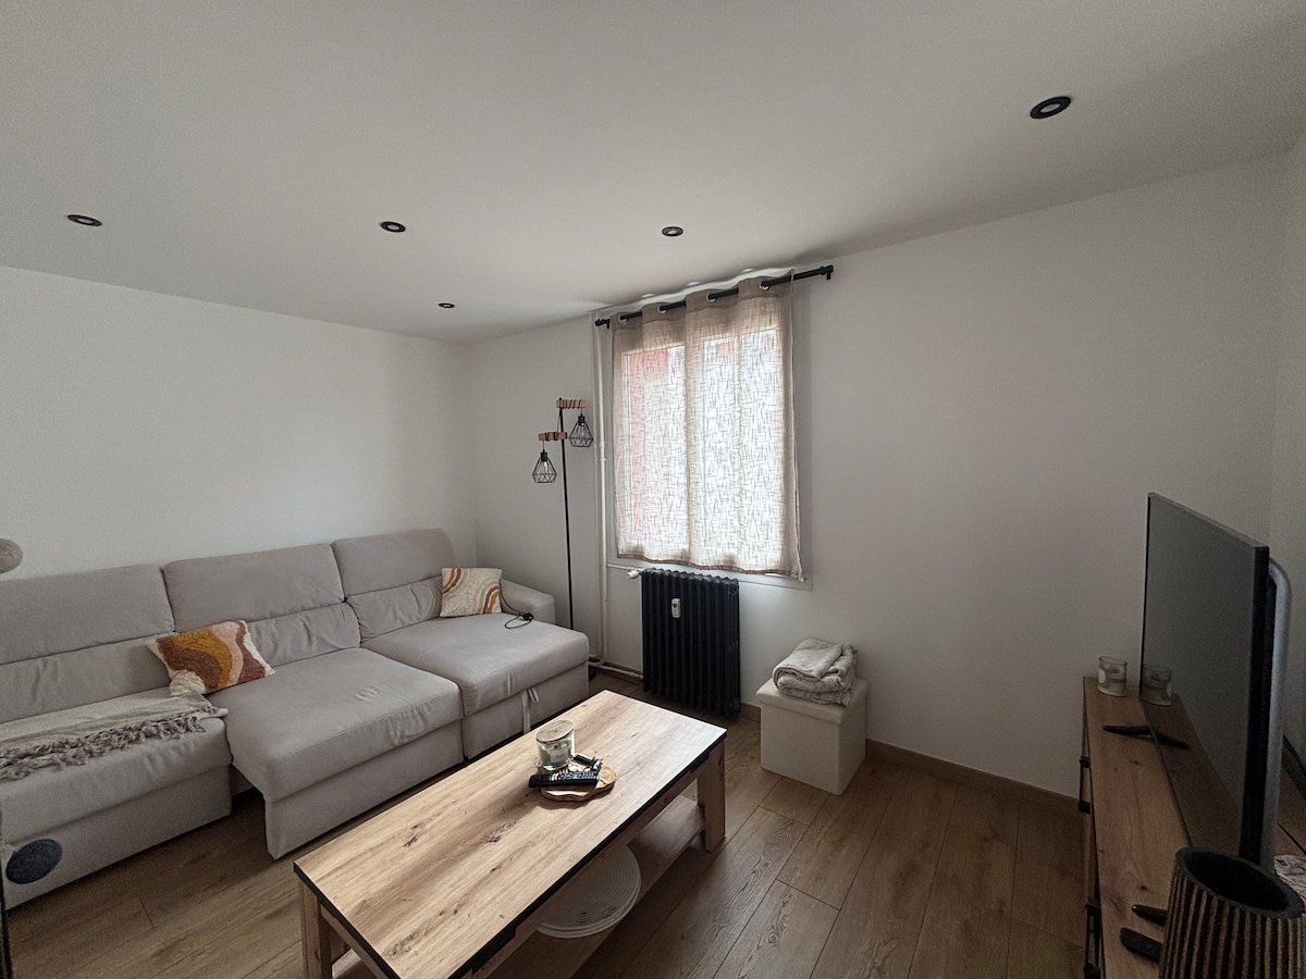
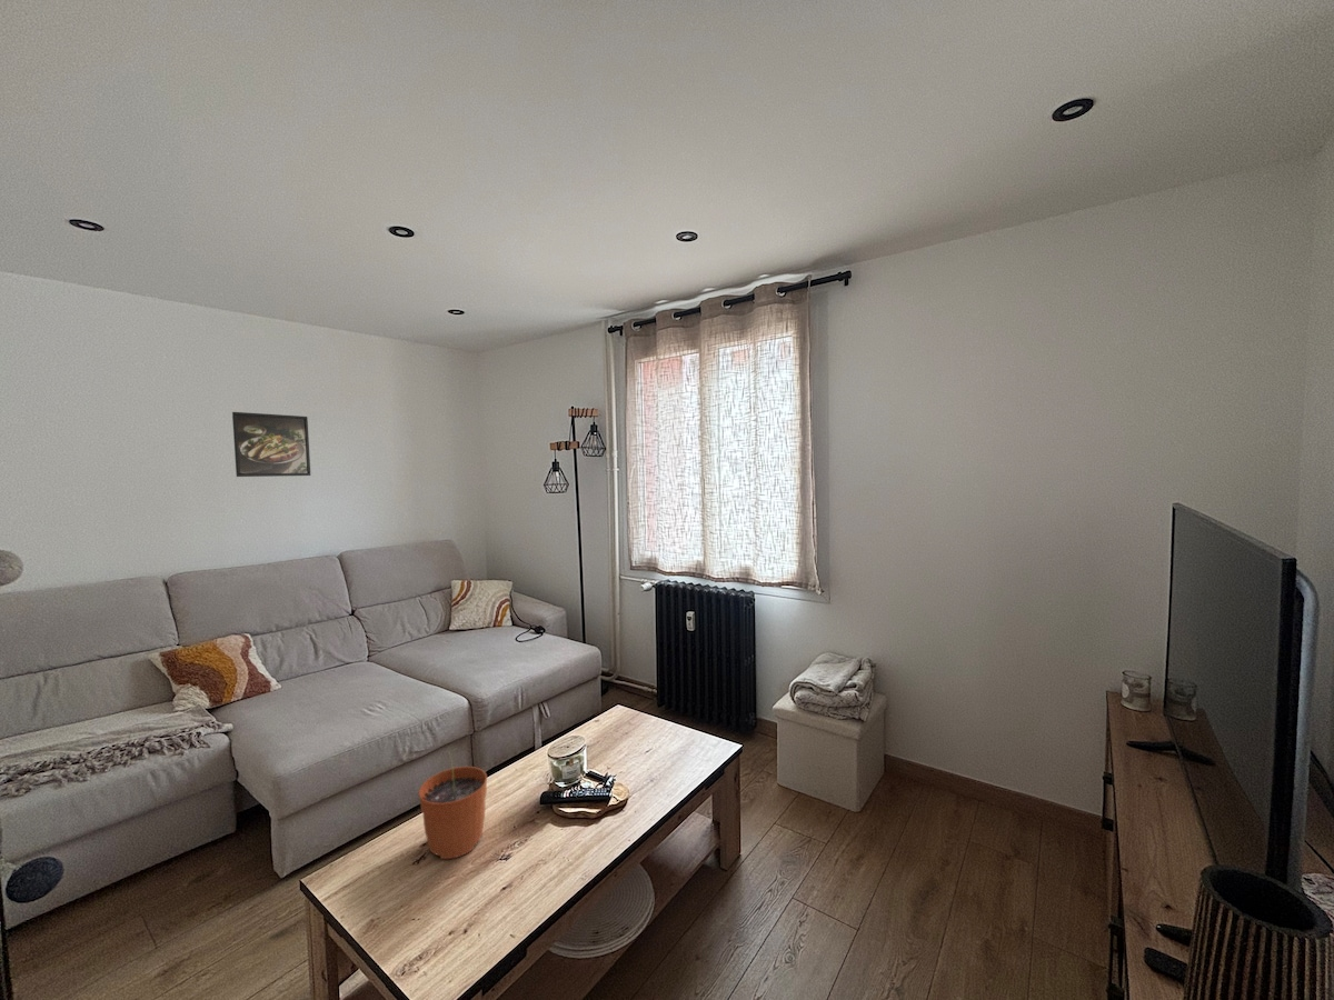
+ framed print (272, 444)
+ plant pot (454, 798)
